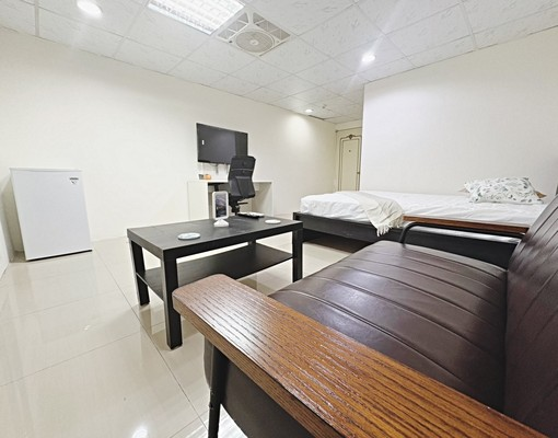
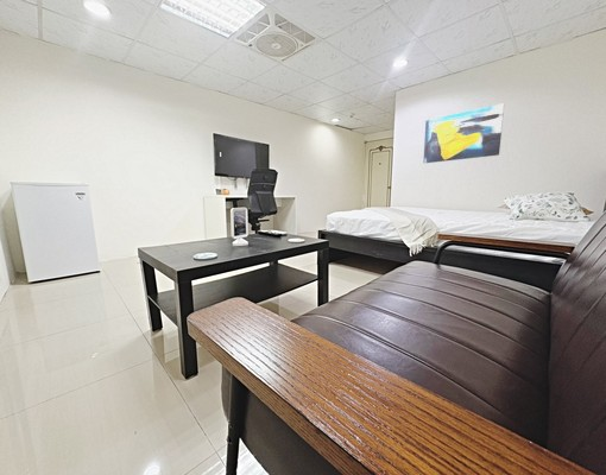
+ wall art (459, 135)
